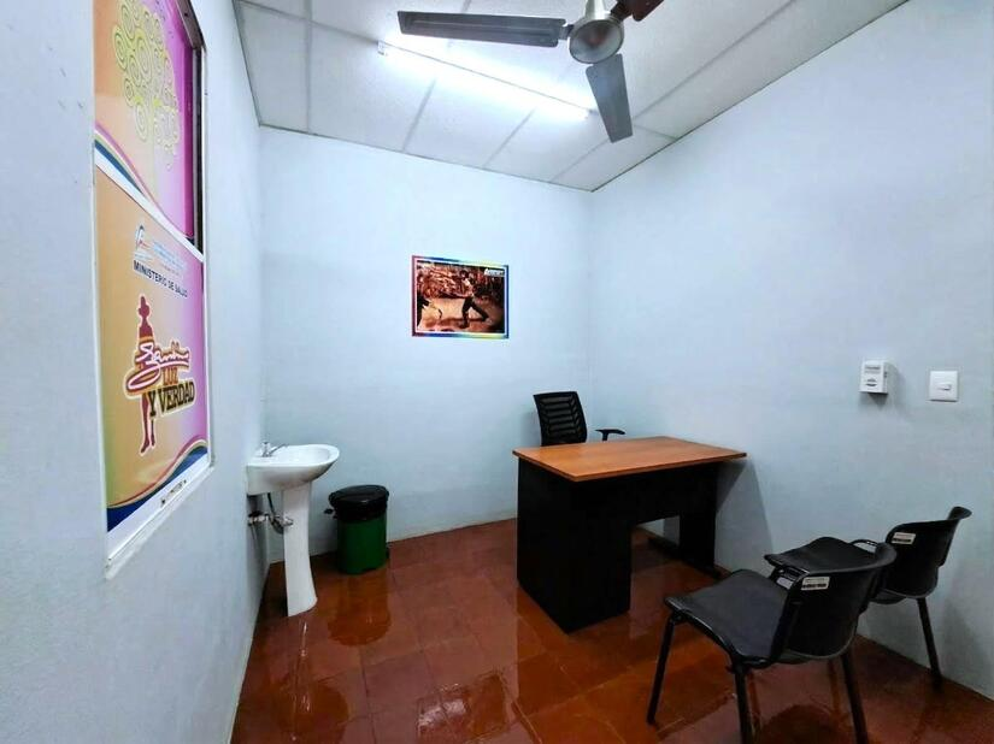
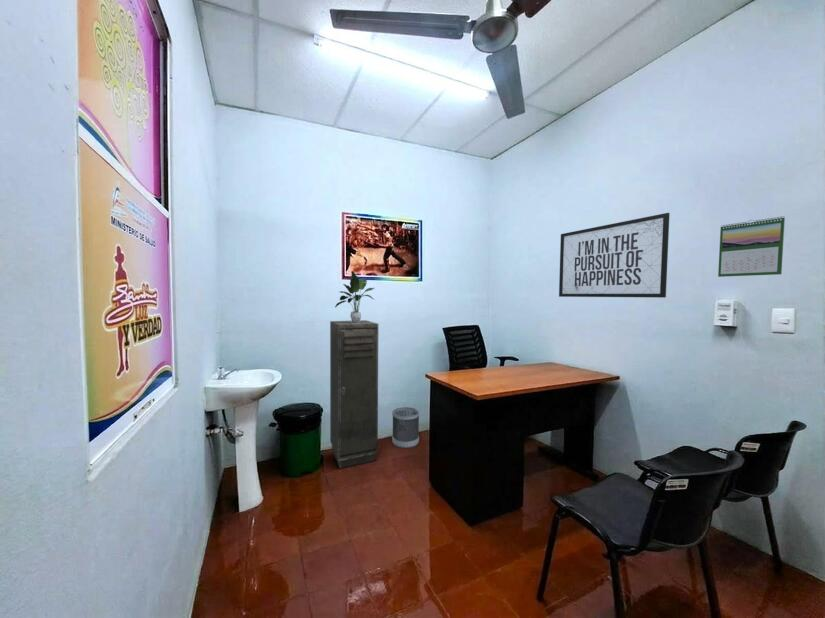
+ potted plant (356, 296)
+ calendar (749, 247)
+ mirror (605, 261)
+ storage cabinet (353, 389)
+ wastebasket (405, 426)
